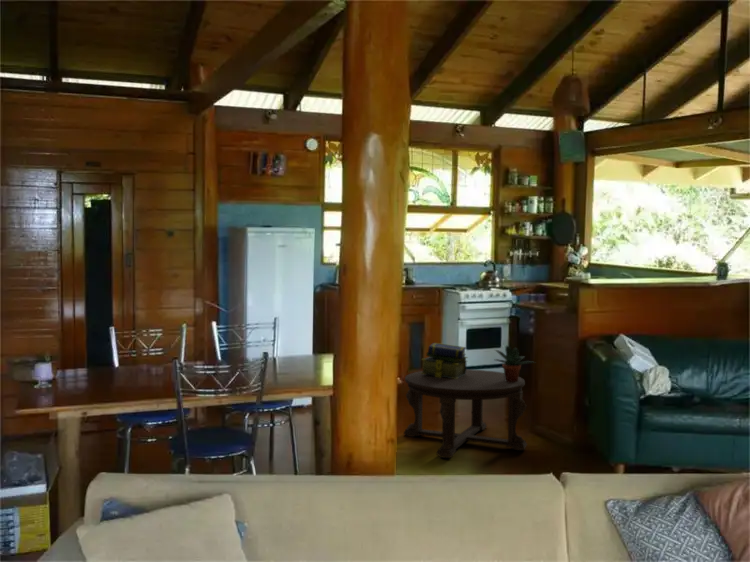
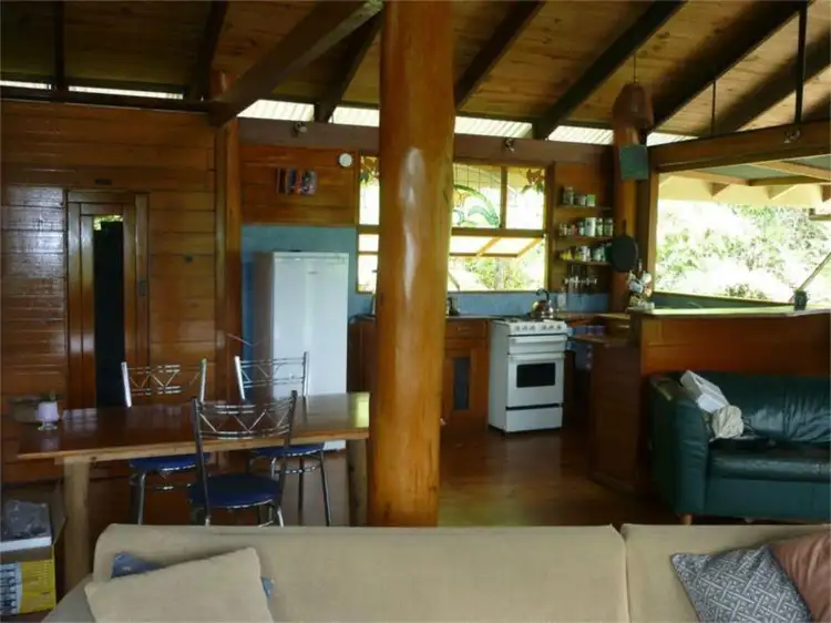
- potted plant (512, 362)
- coffee table (472, 410)
- stack of books (446, 359)
